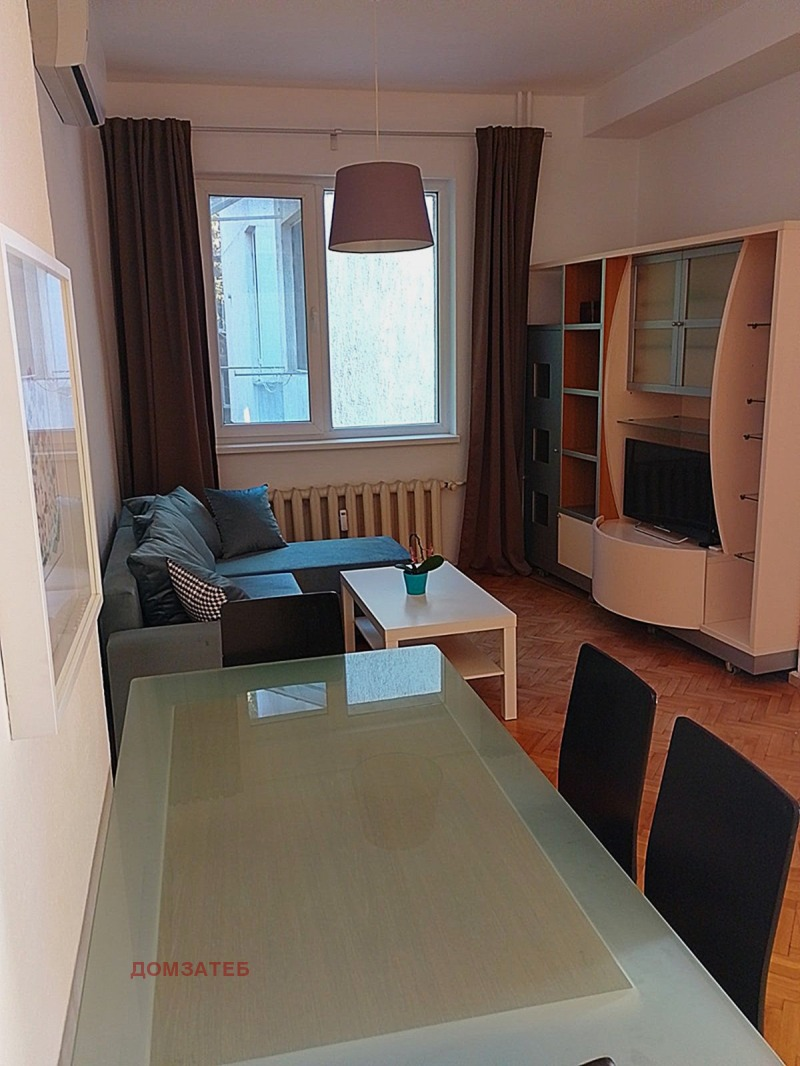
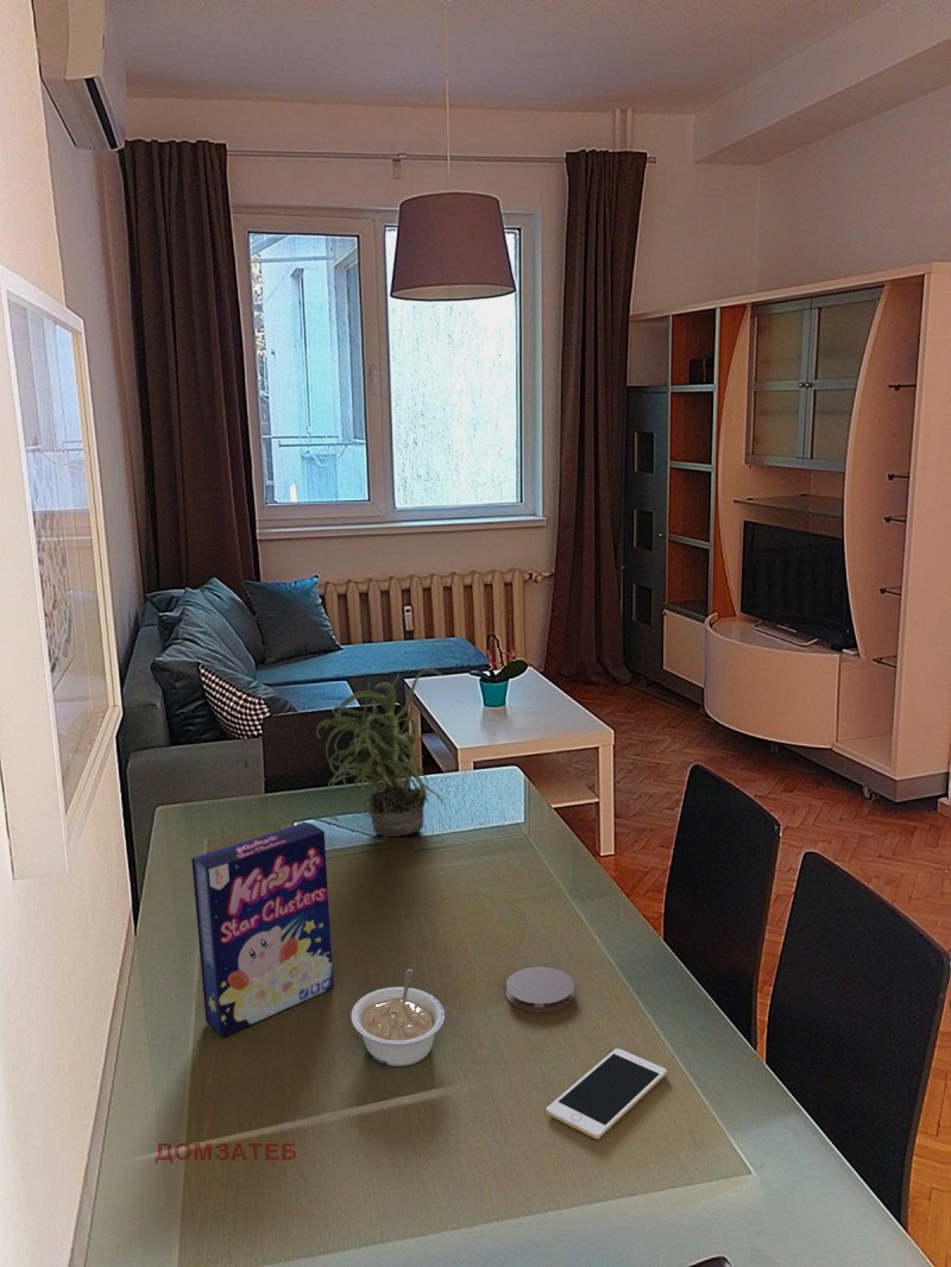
+ cereal box (265, 925)
+ coaster (540, 988)
+ legume (396, 1025)
+ cell phone (607, 1090)
+ potted plant (382, 752)
